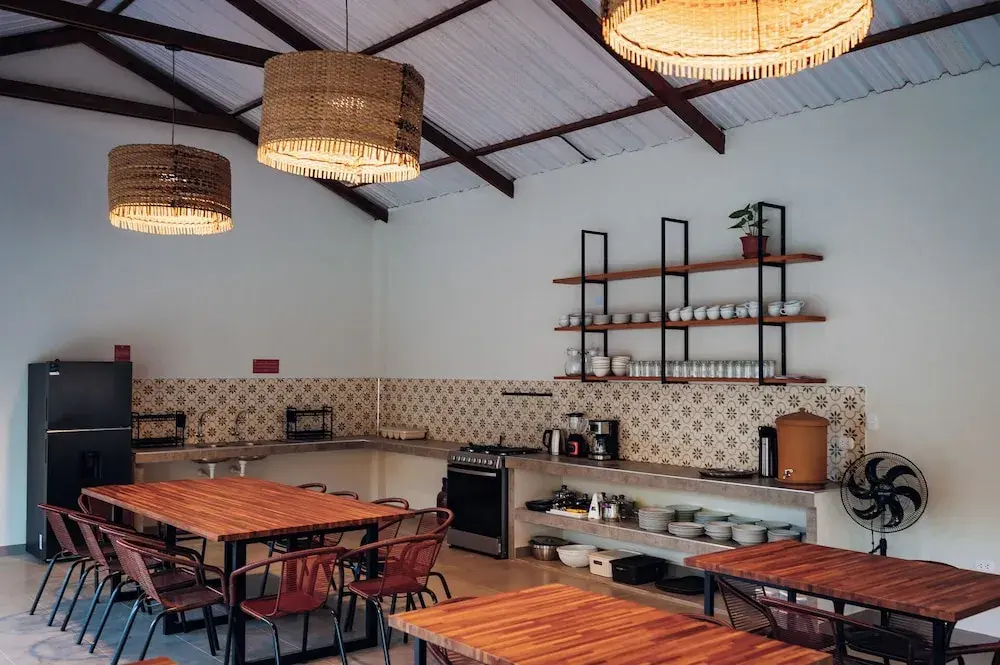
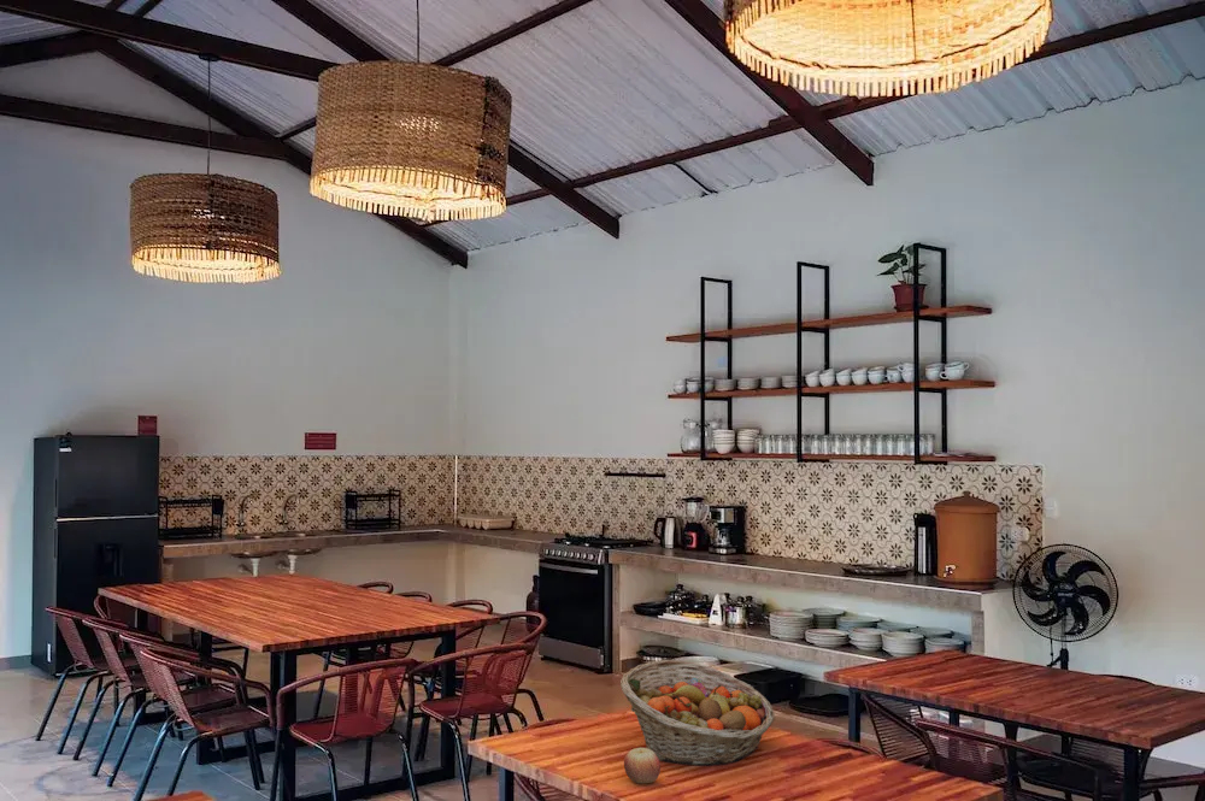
+ fruit basket (696, 709)
+ apple (641, 765)
